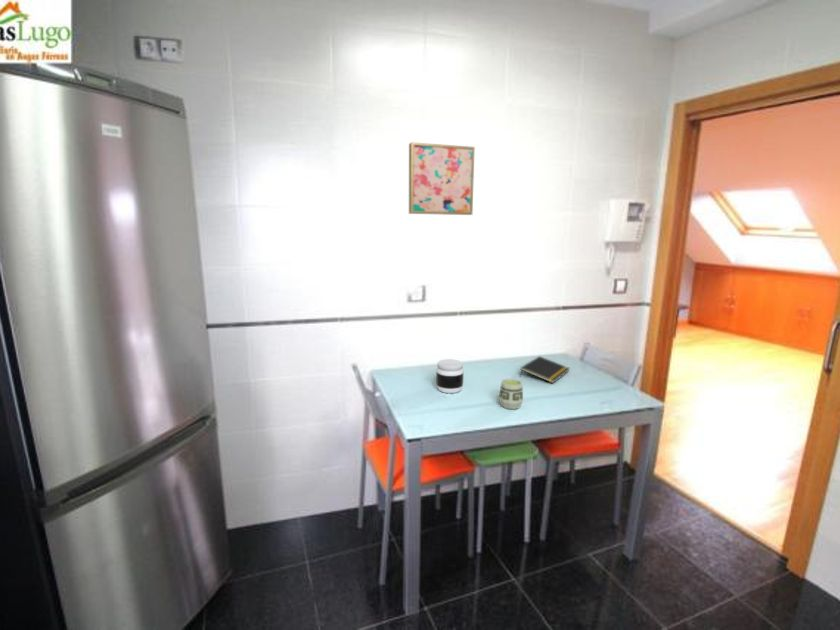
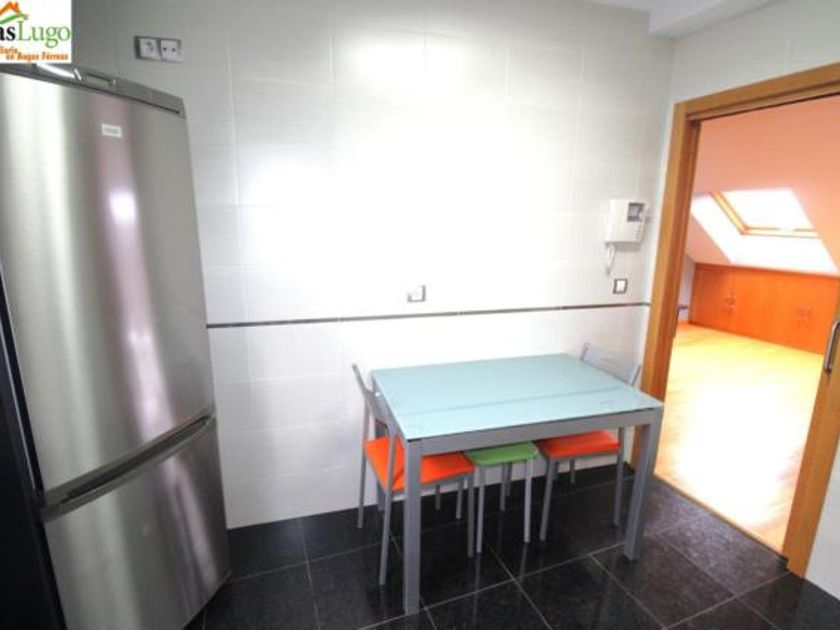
- jar (449, 375)
- notepad (545, 368)
- cup (511, 393)
- wall art (441, 180)
